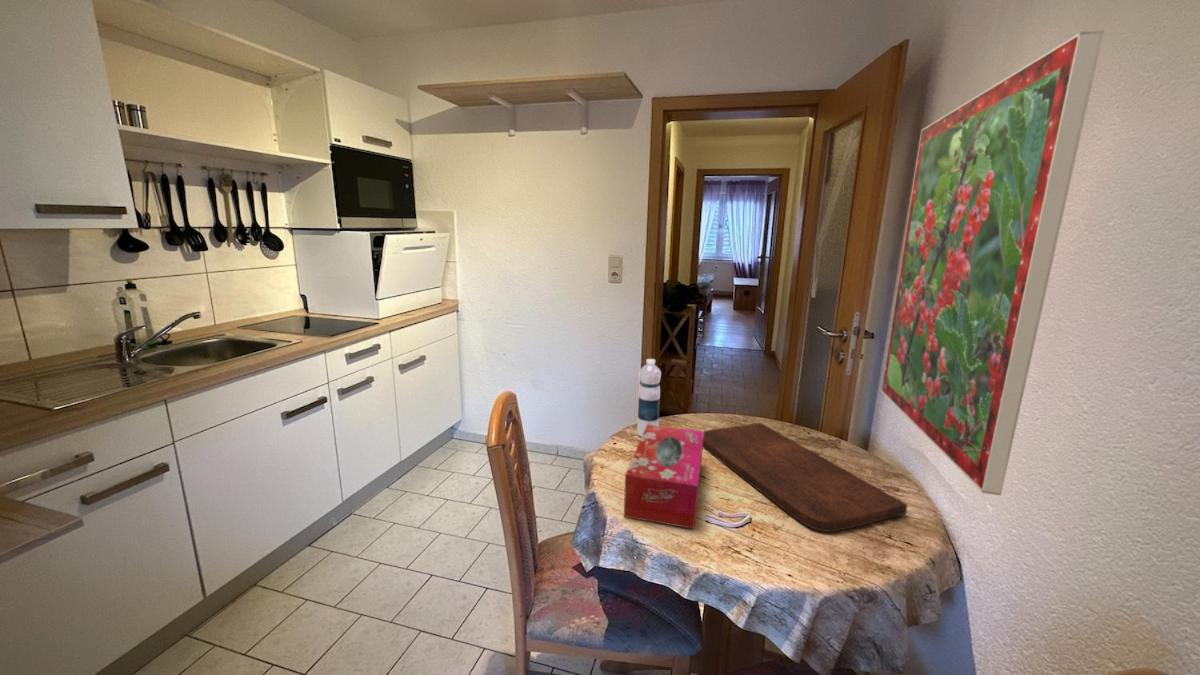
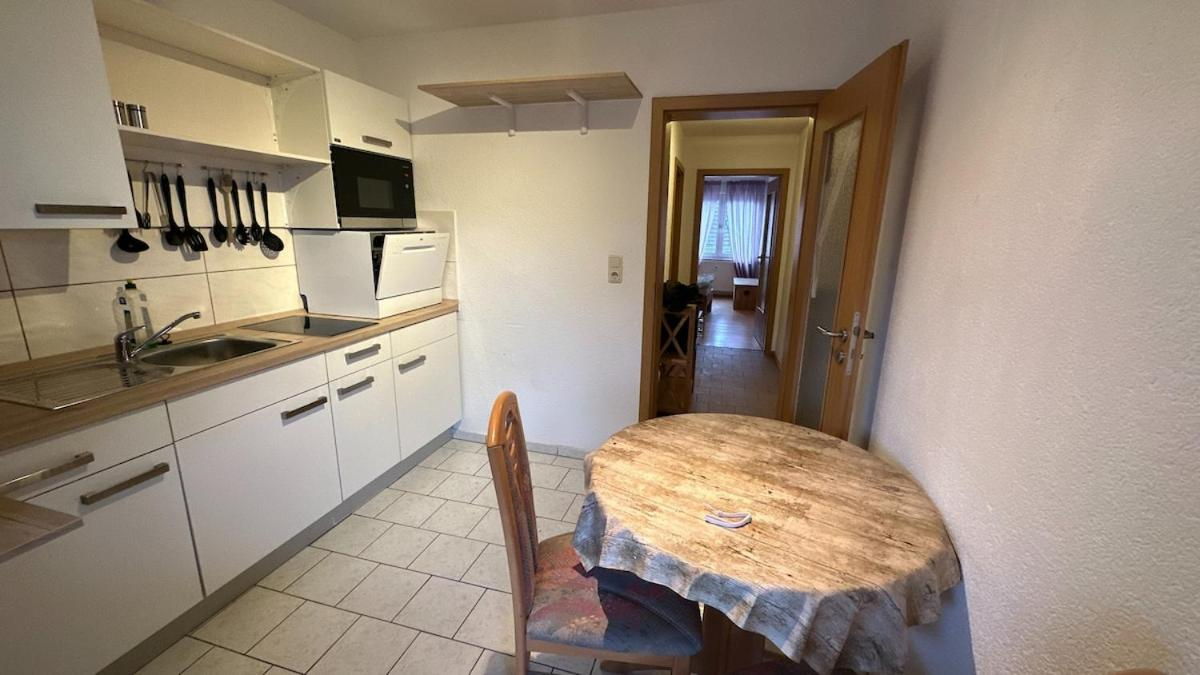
- cutting board (783, 466)
- tissue box (667, 469)
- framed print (952, 274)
- water bottle (649, 397)
